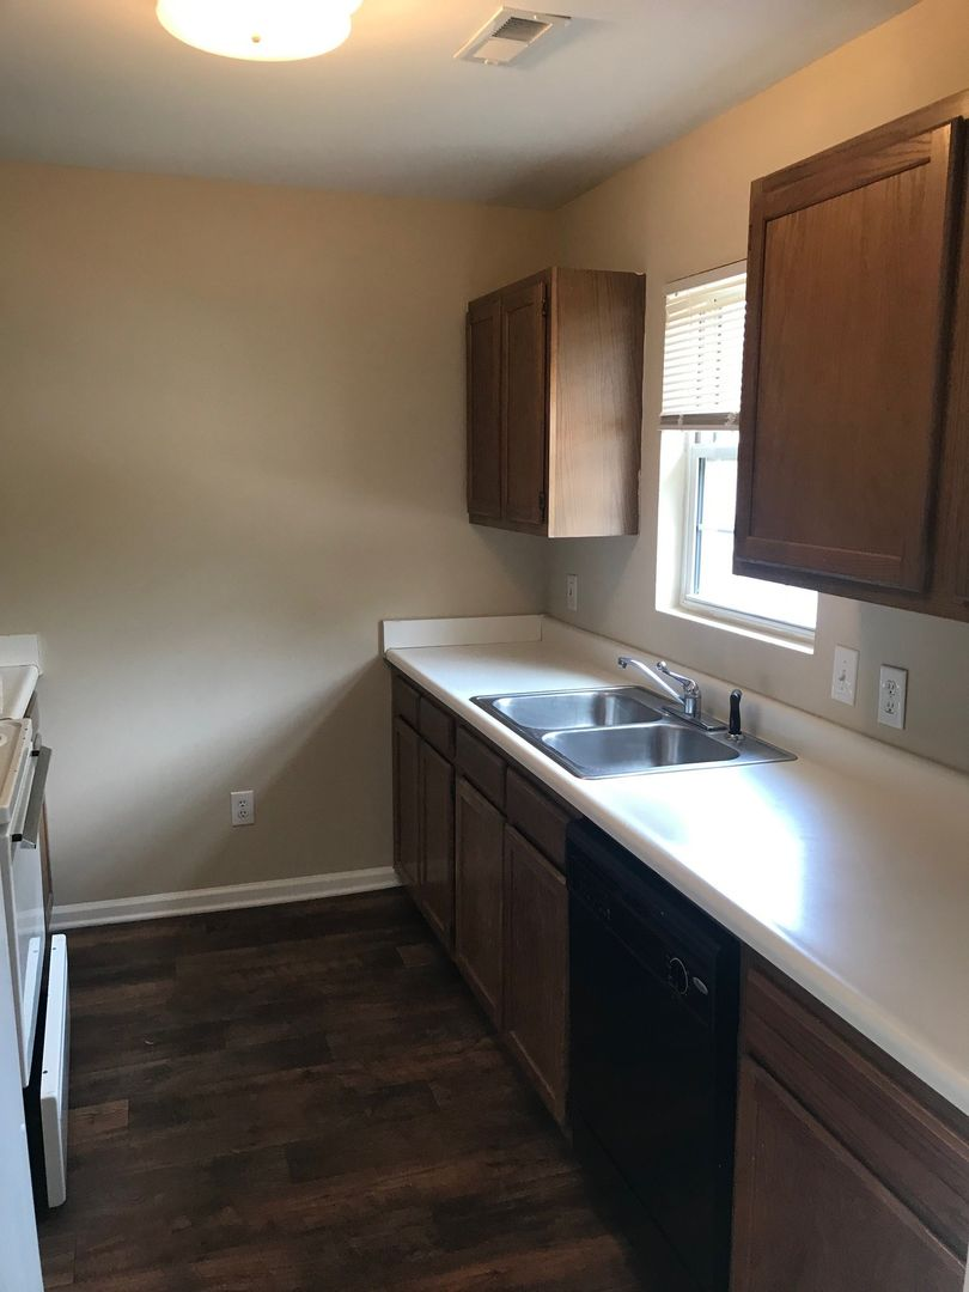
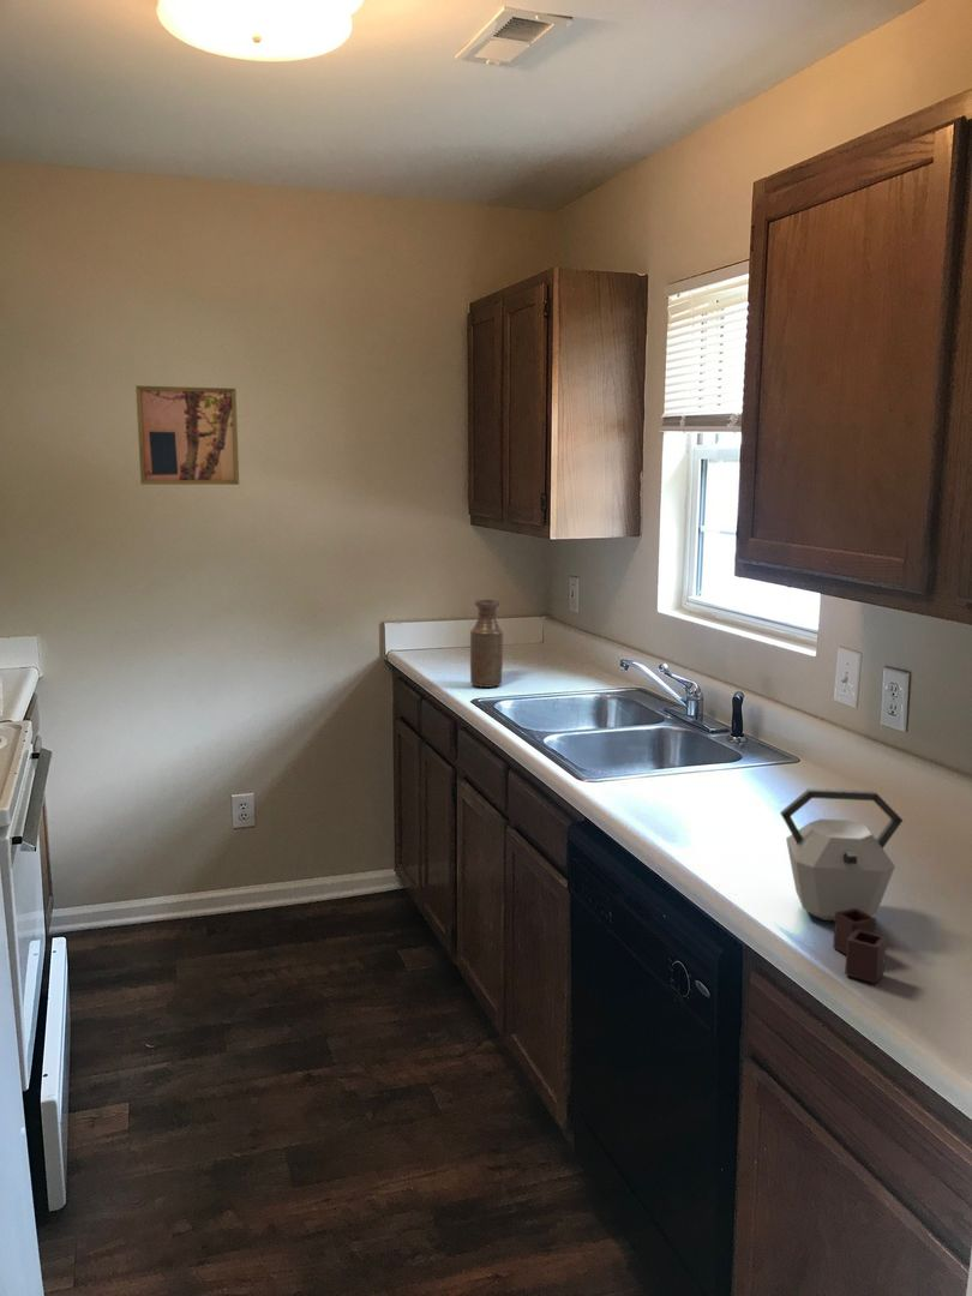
+ bottle (486, 642)
+ wall art (187, 436)
+ kettle (848, 871)
